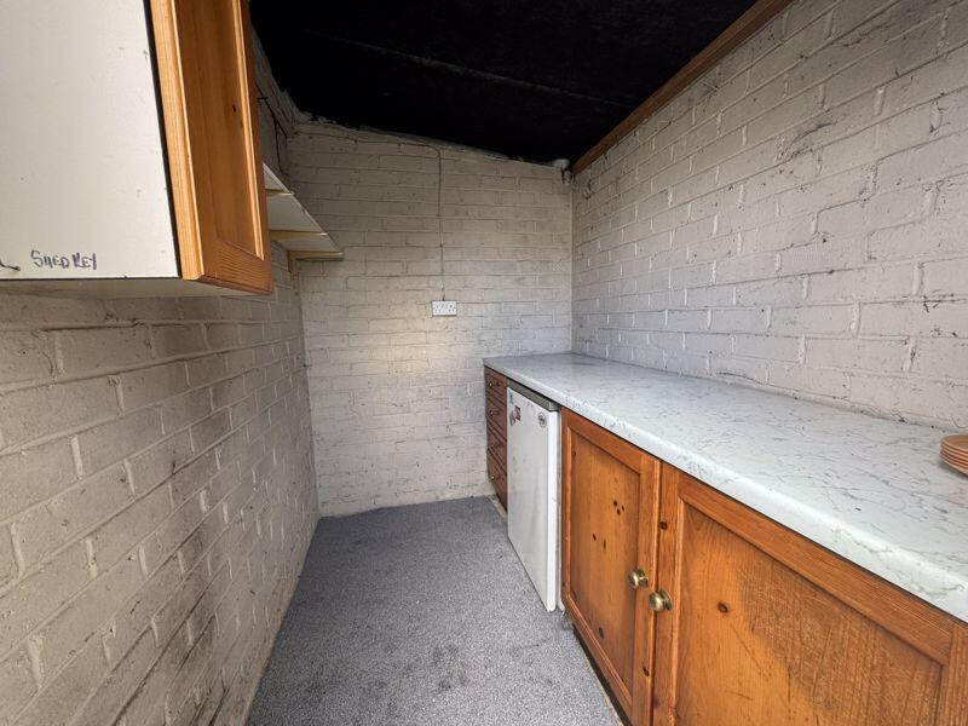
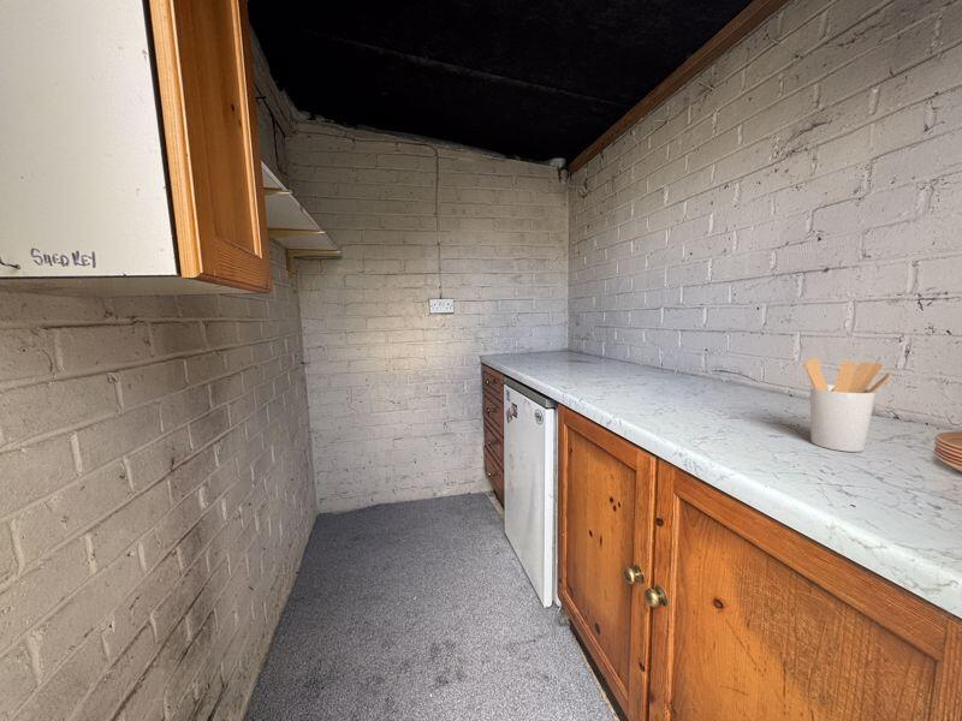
+ utensil holder (845, 401)
